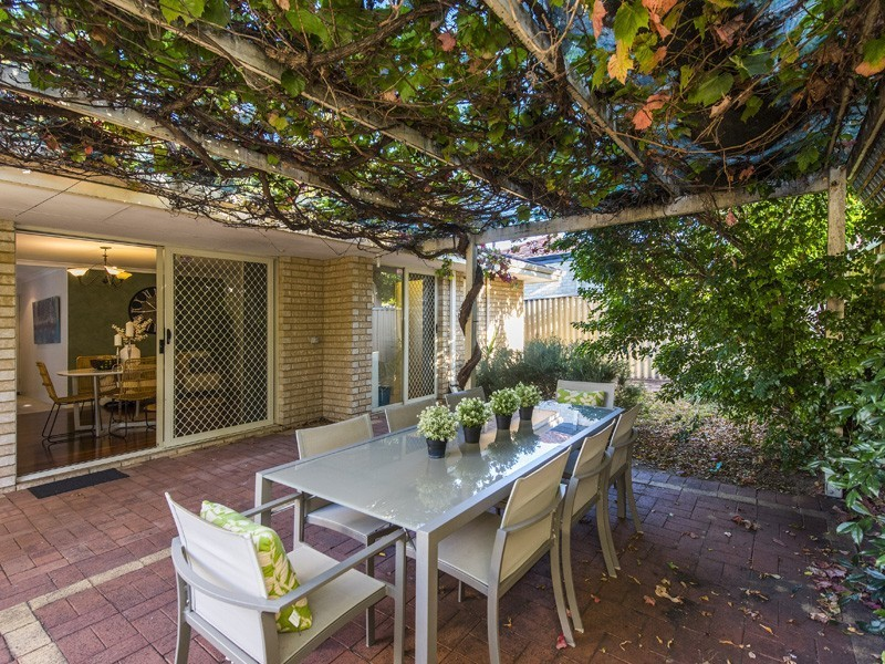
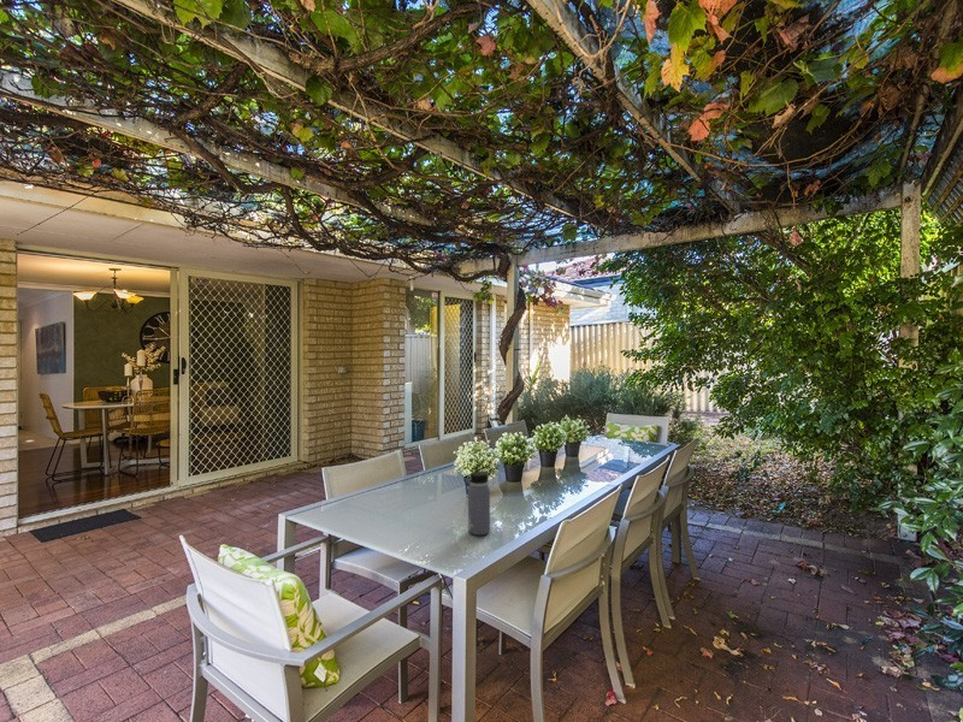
+ water bottle (479, 498)
